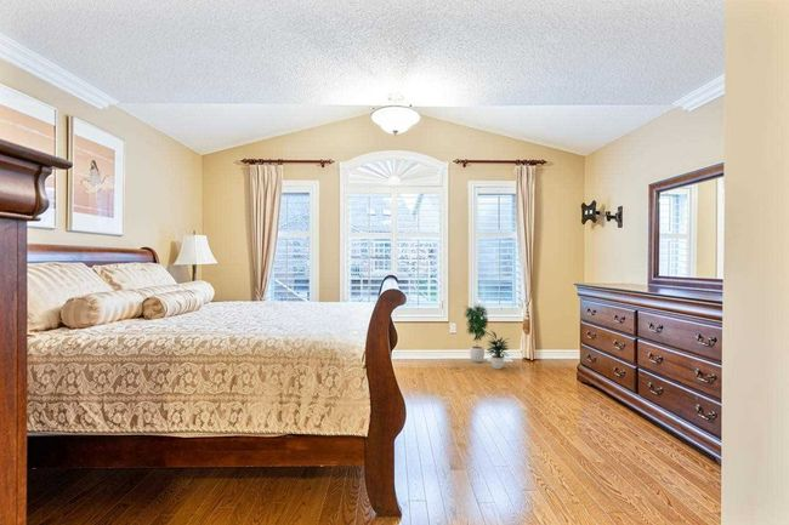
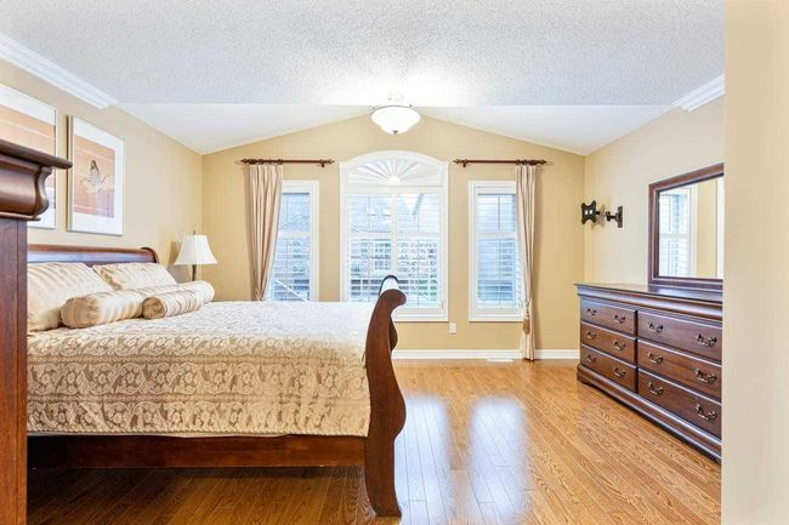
- potted plant (484, 332)
